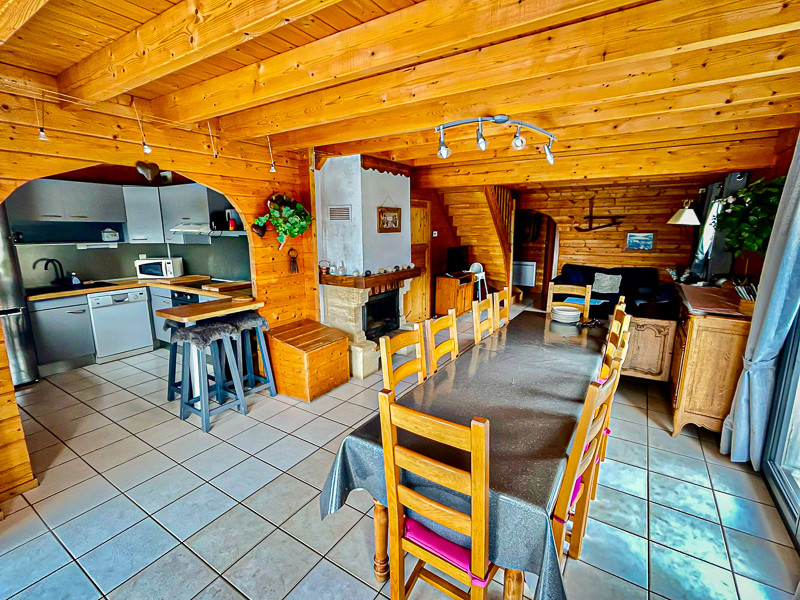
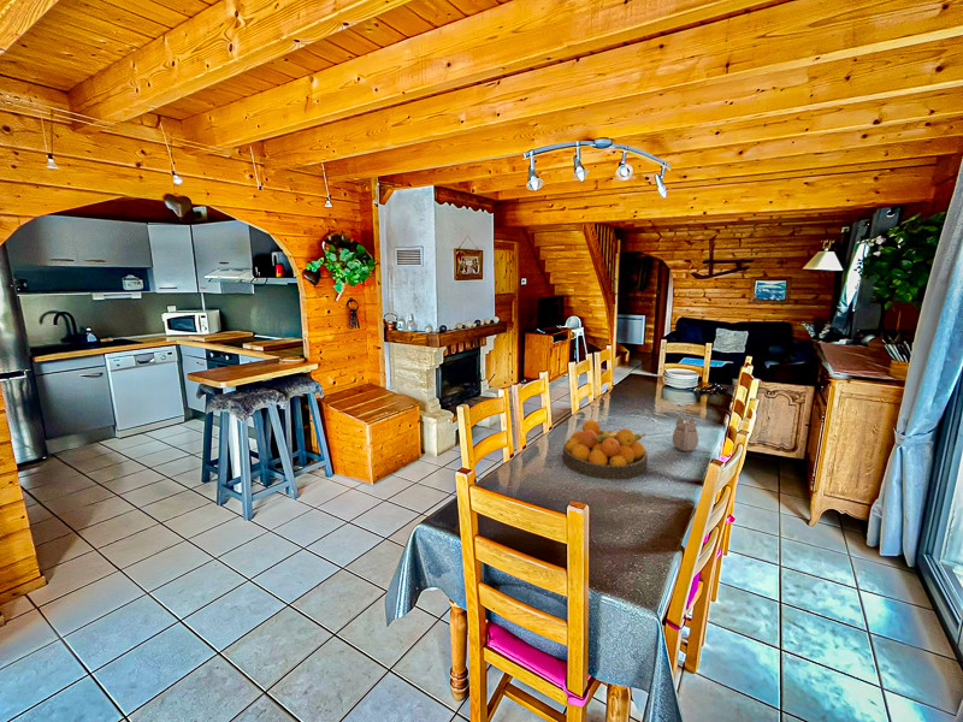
+ teapot (685, 433)
+ fruit bowl (604, 444)
